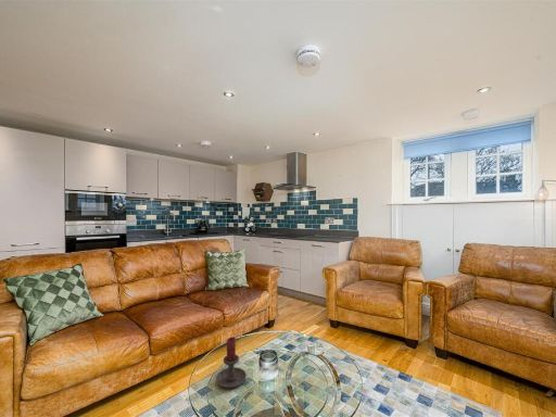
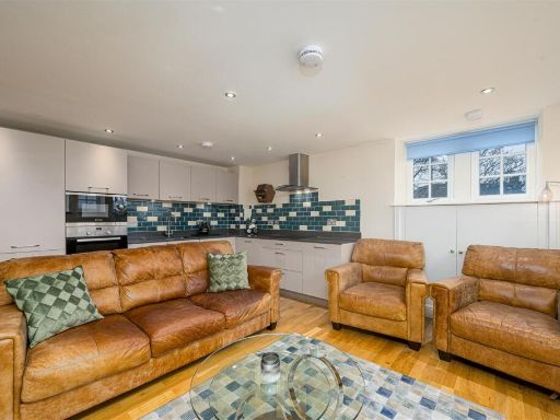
- candle holder (230, 356)
